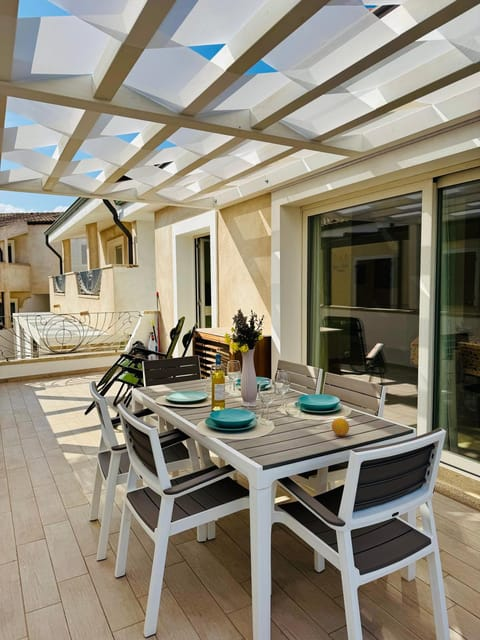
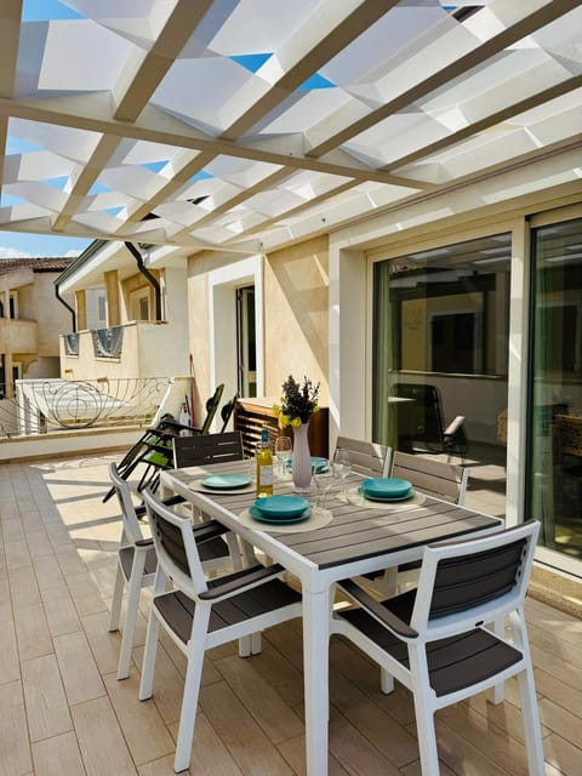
- fruit (340, 426)
